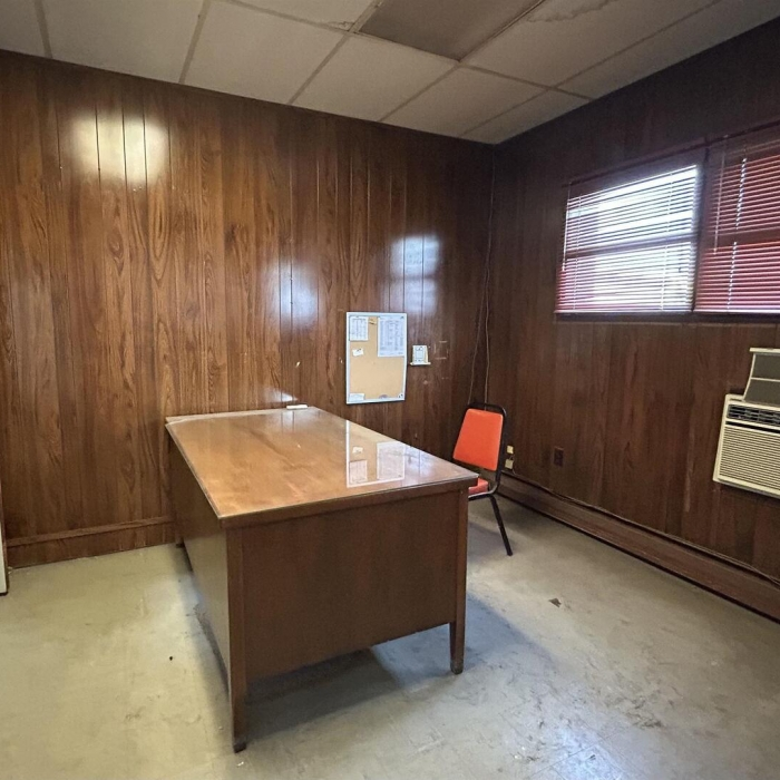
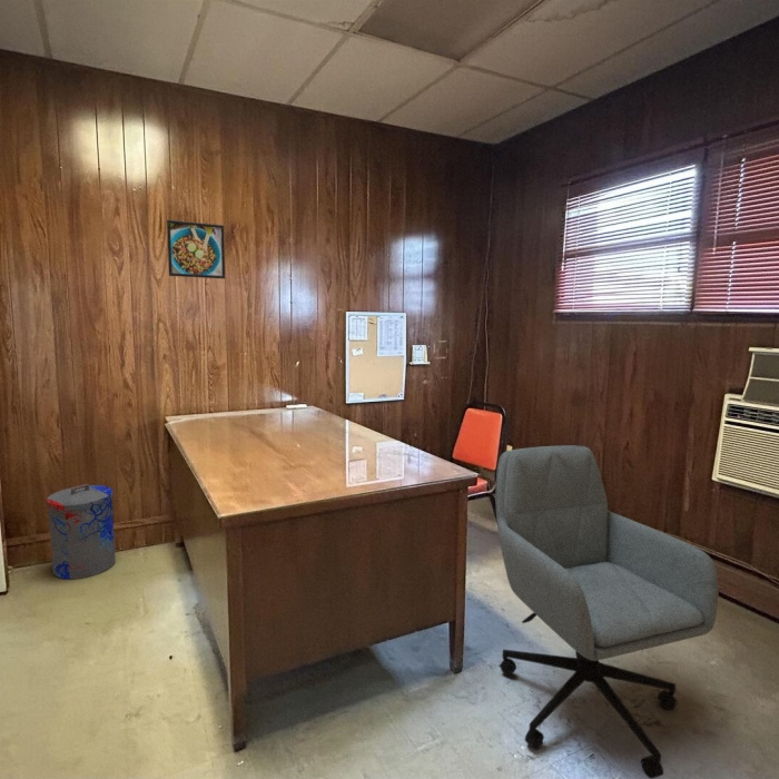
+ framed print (196, 249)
+ office chair (591, 589)
+ trash can (82, 526)
